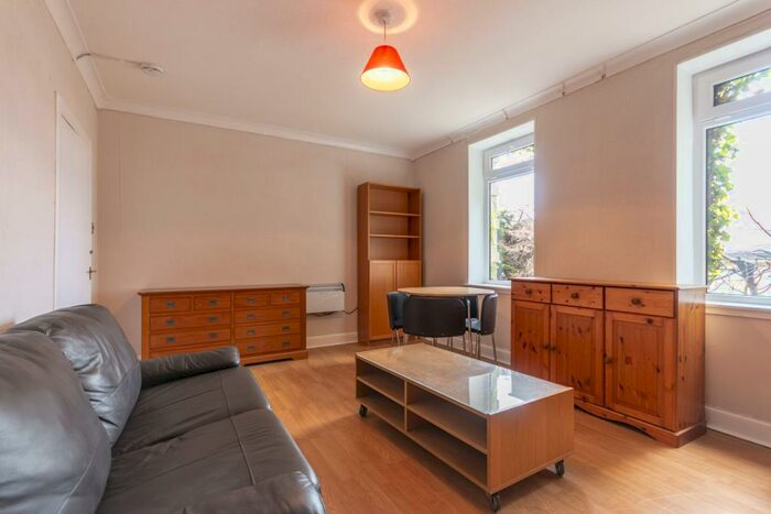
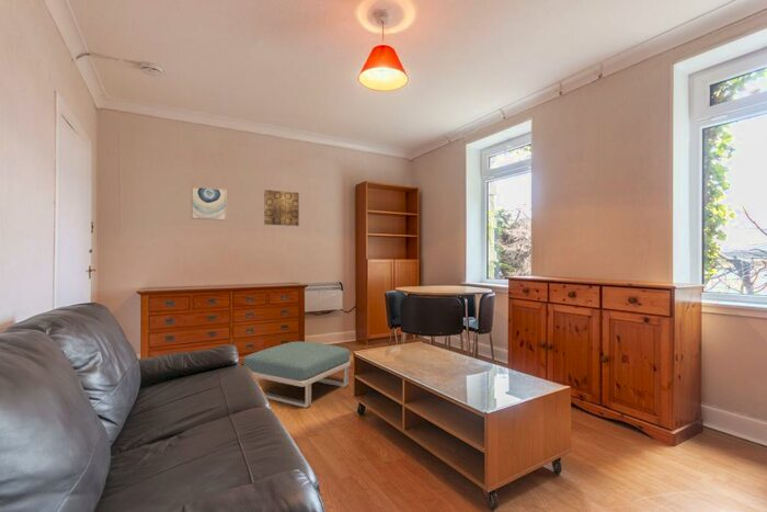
+ wall art (208, 203)
+ wall art (282, 208)
+ footstool (298, 368)
